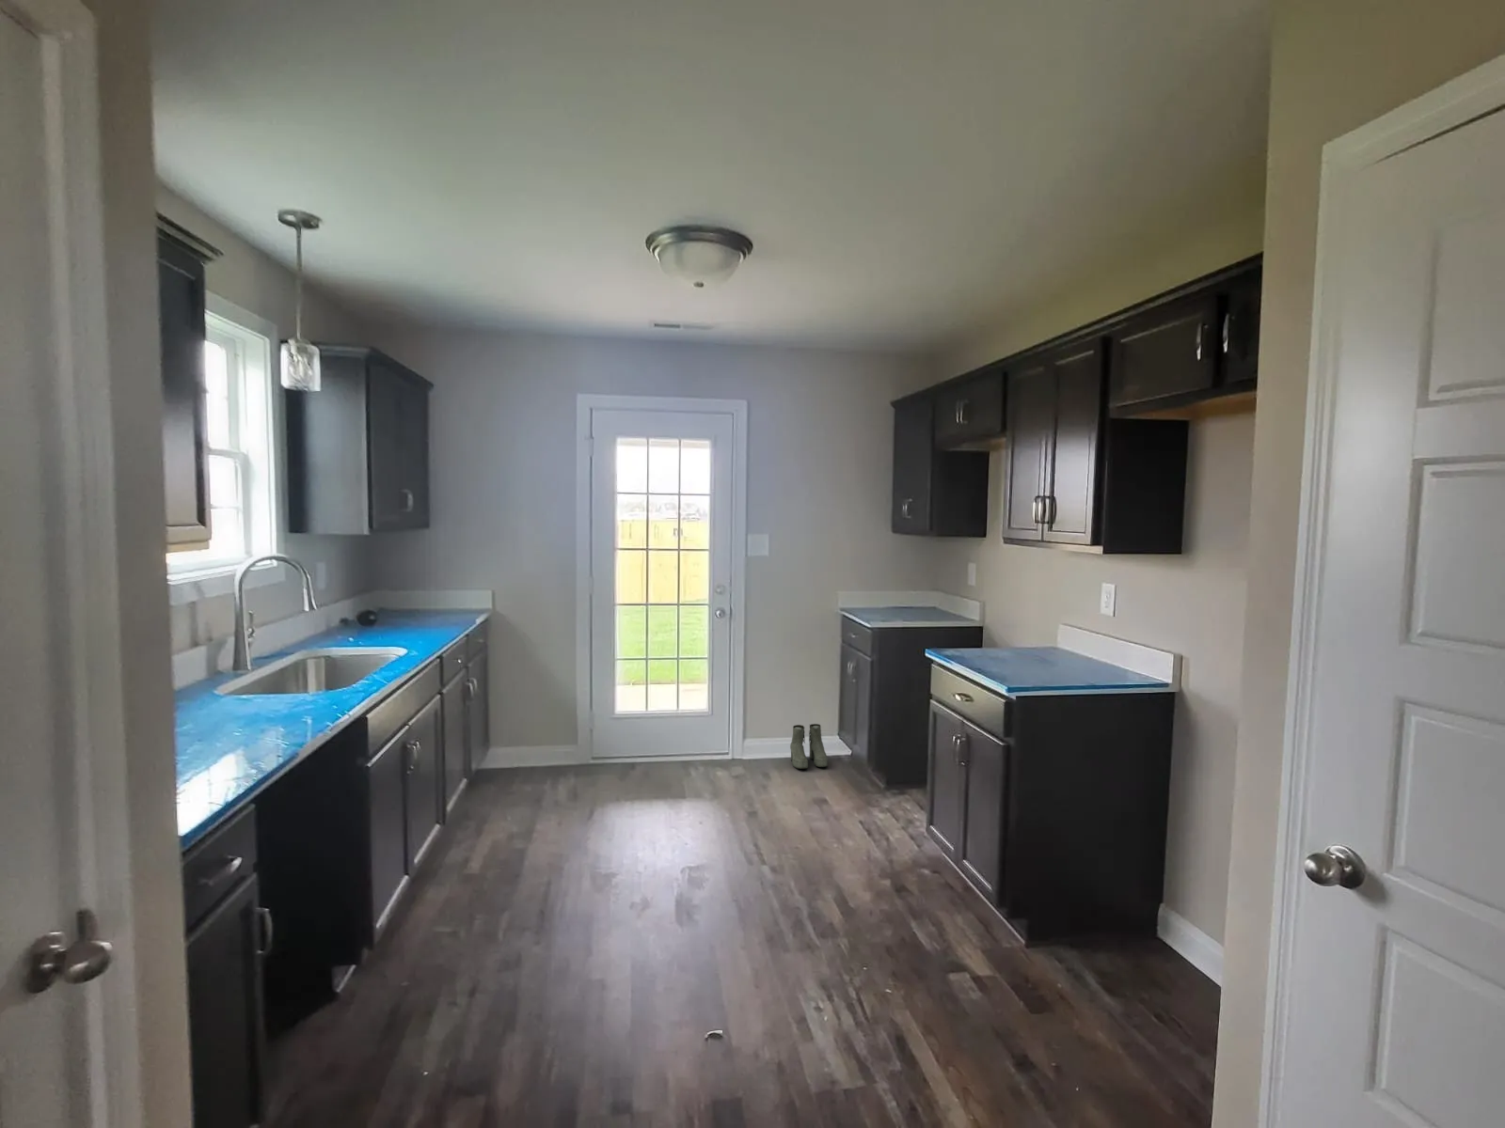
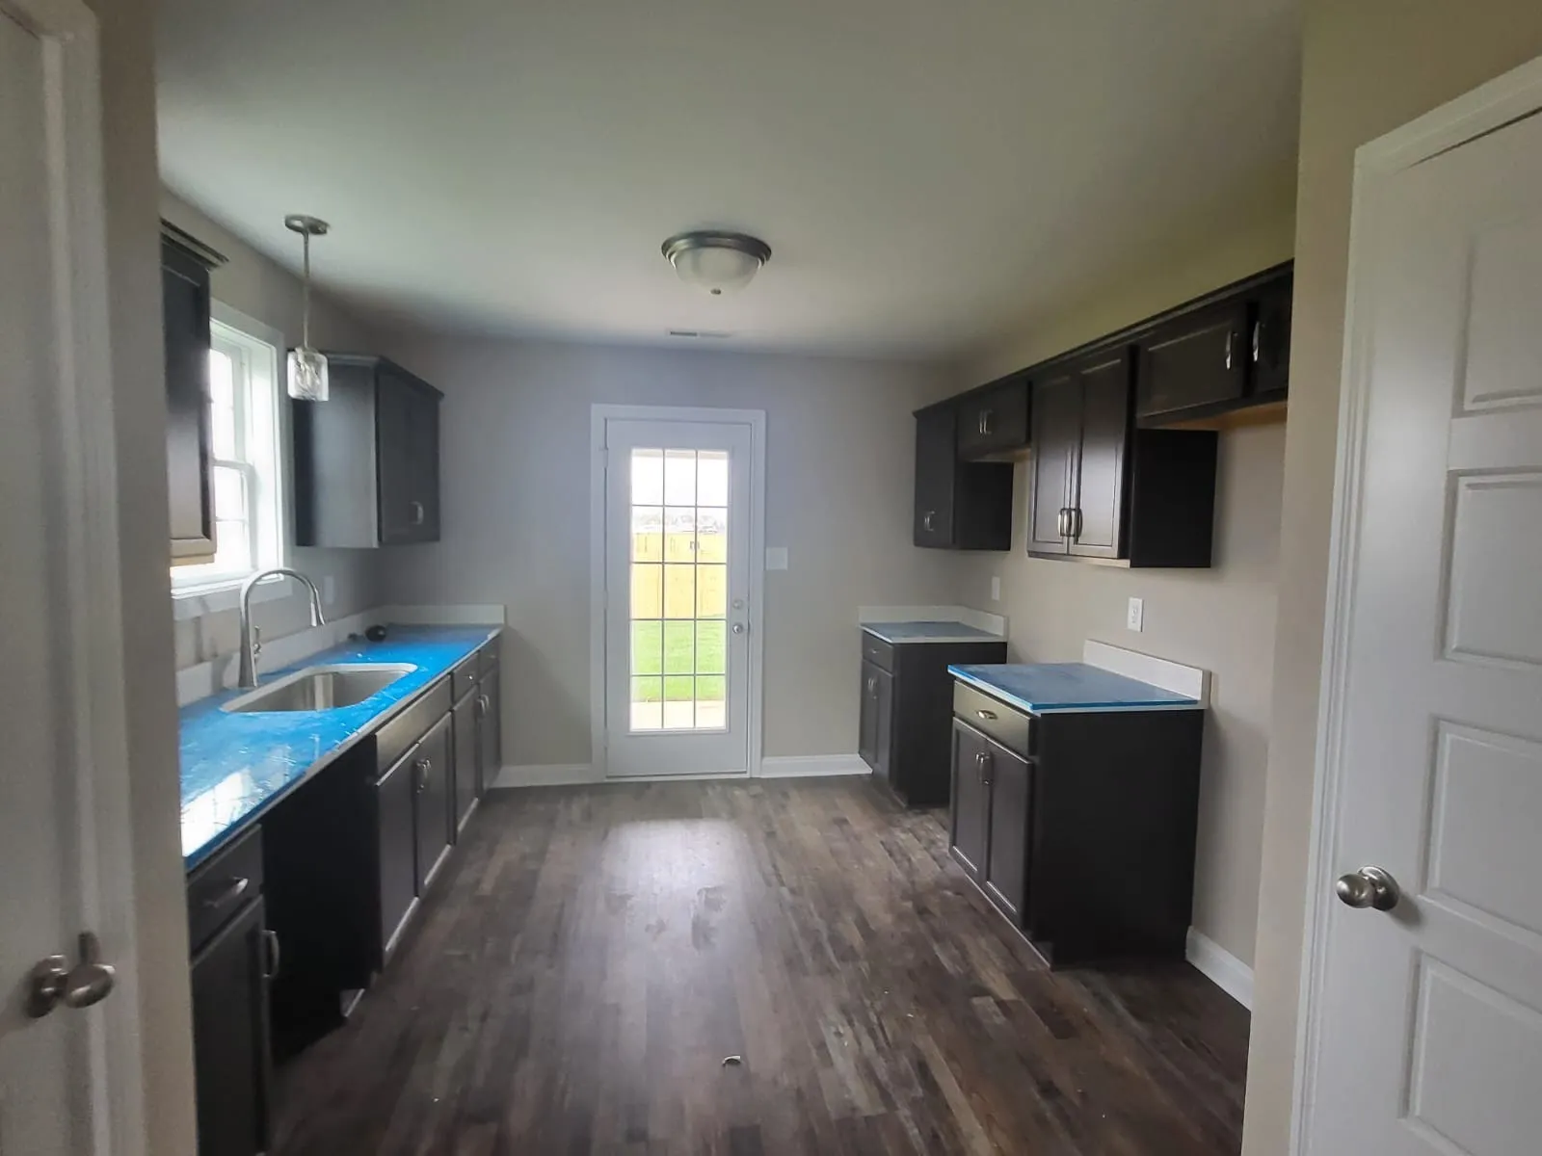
- boots (809, 744)
